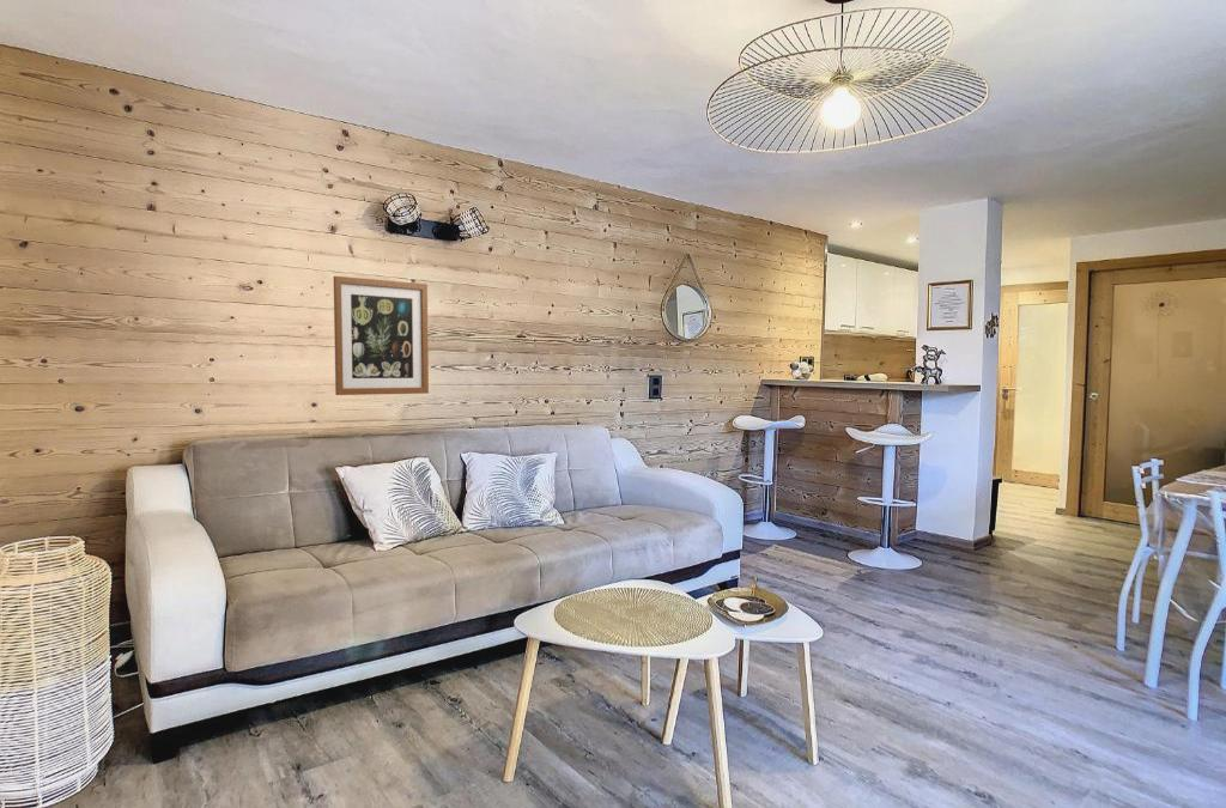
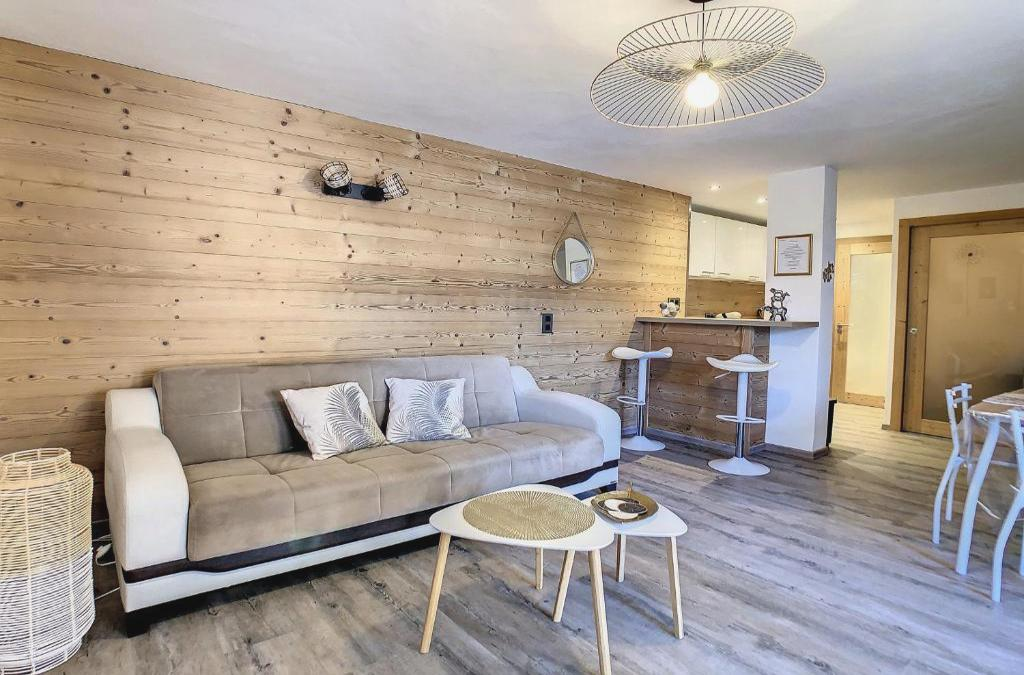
- wall art (383, 336)
